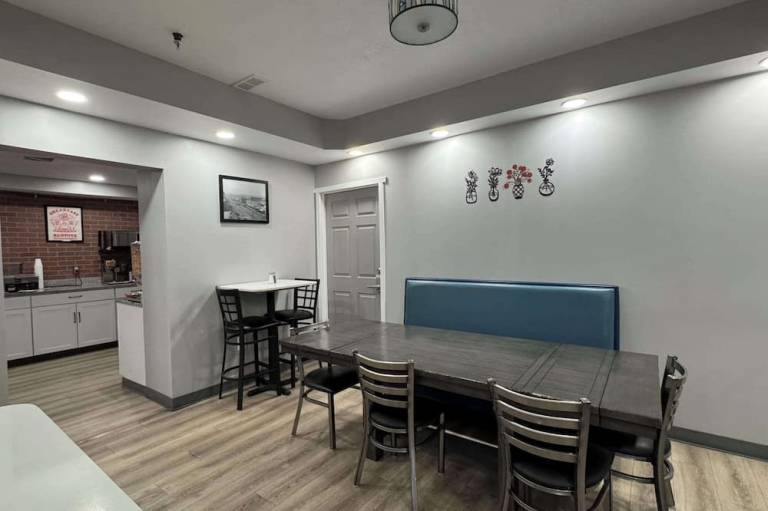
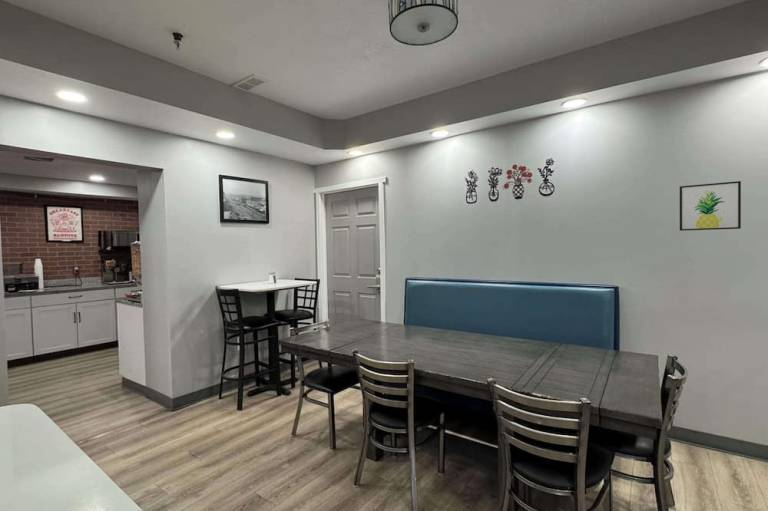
+ wall art (708, 206)
